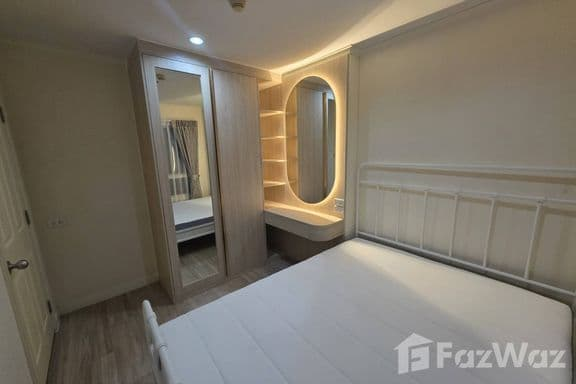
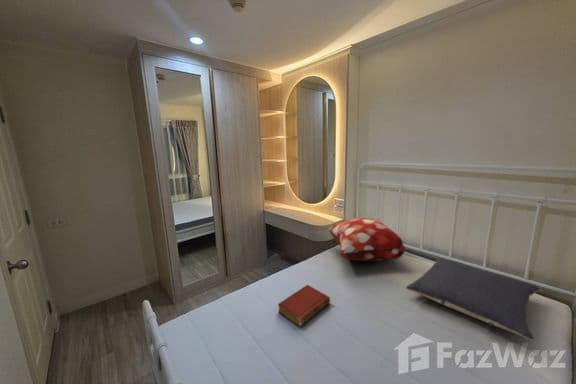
+ decorative pillow (361, 238)
+ book (304, 303)
+ pillow (471, 288)
